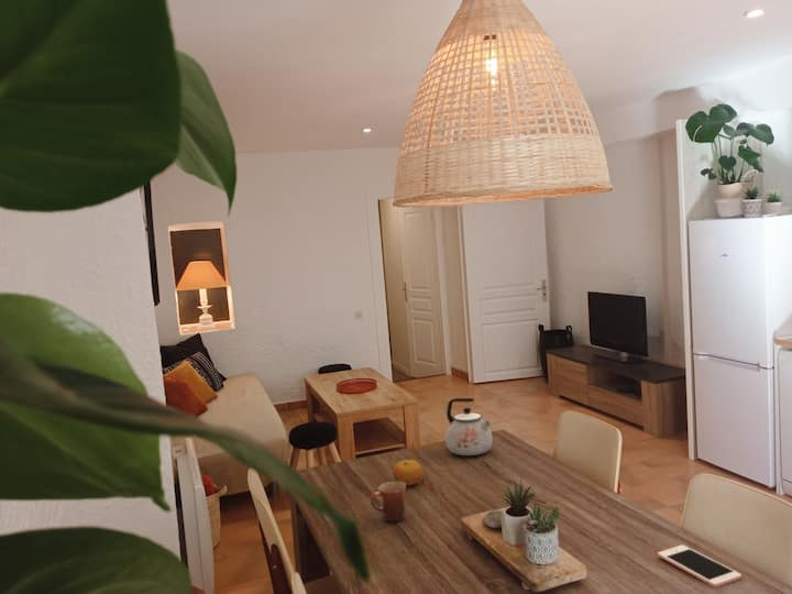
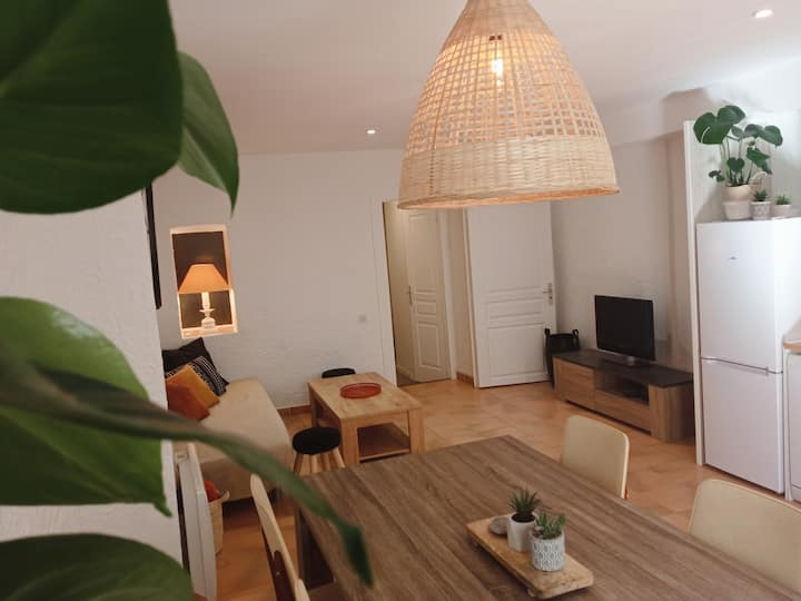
- cell phone (697, 564)
- mug (388, 503)
- fruit (407, 472)
- kettle (468, 425)
